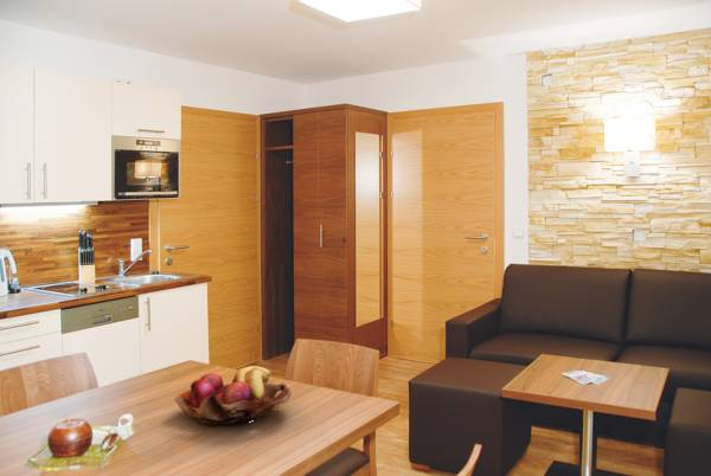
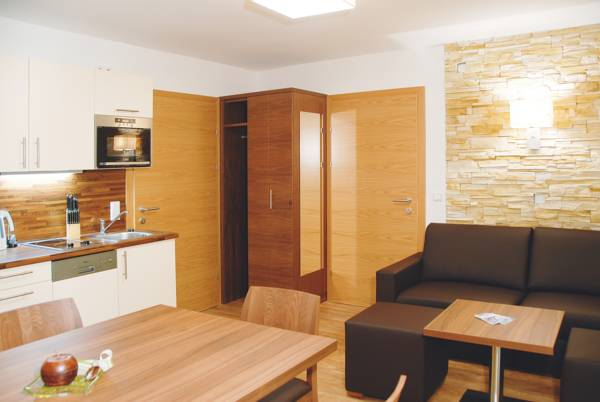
- fruit basket (236, 392)
